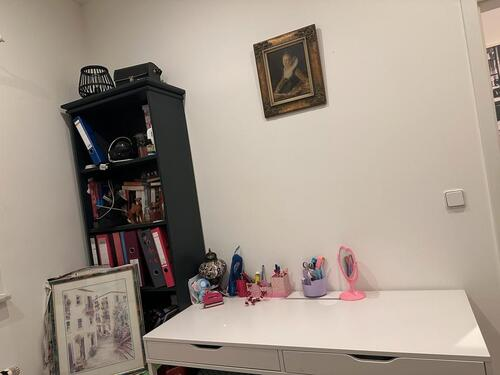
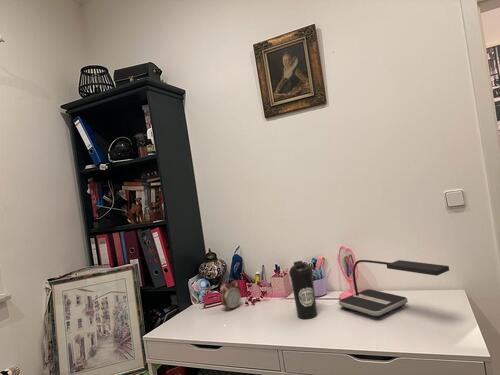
+ water bottle (303, 288)
+ desk lamp (383, 292)
+ alarm clock (230, 293)
